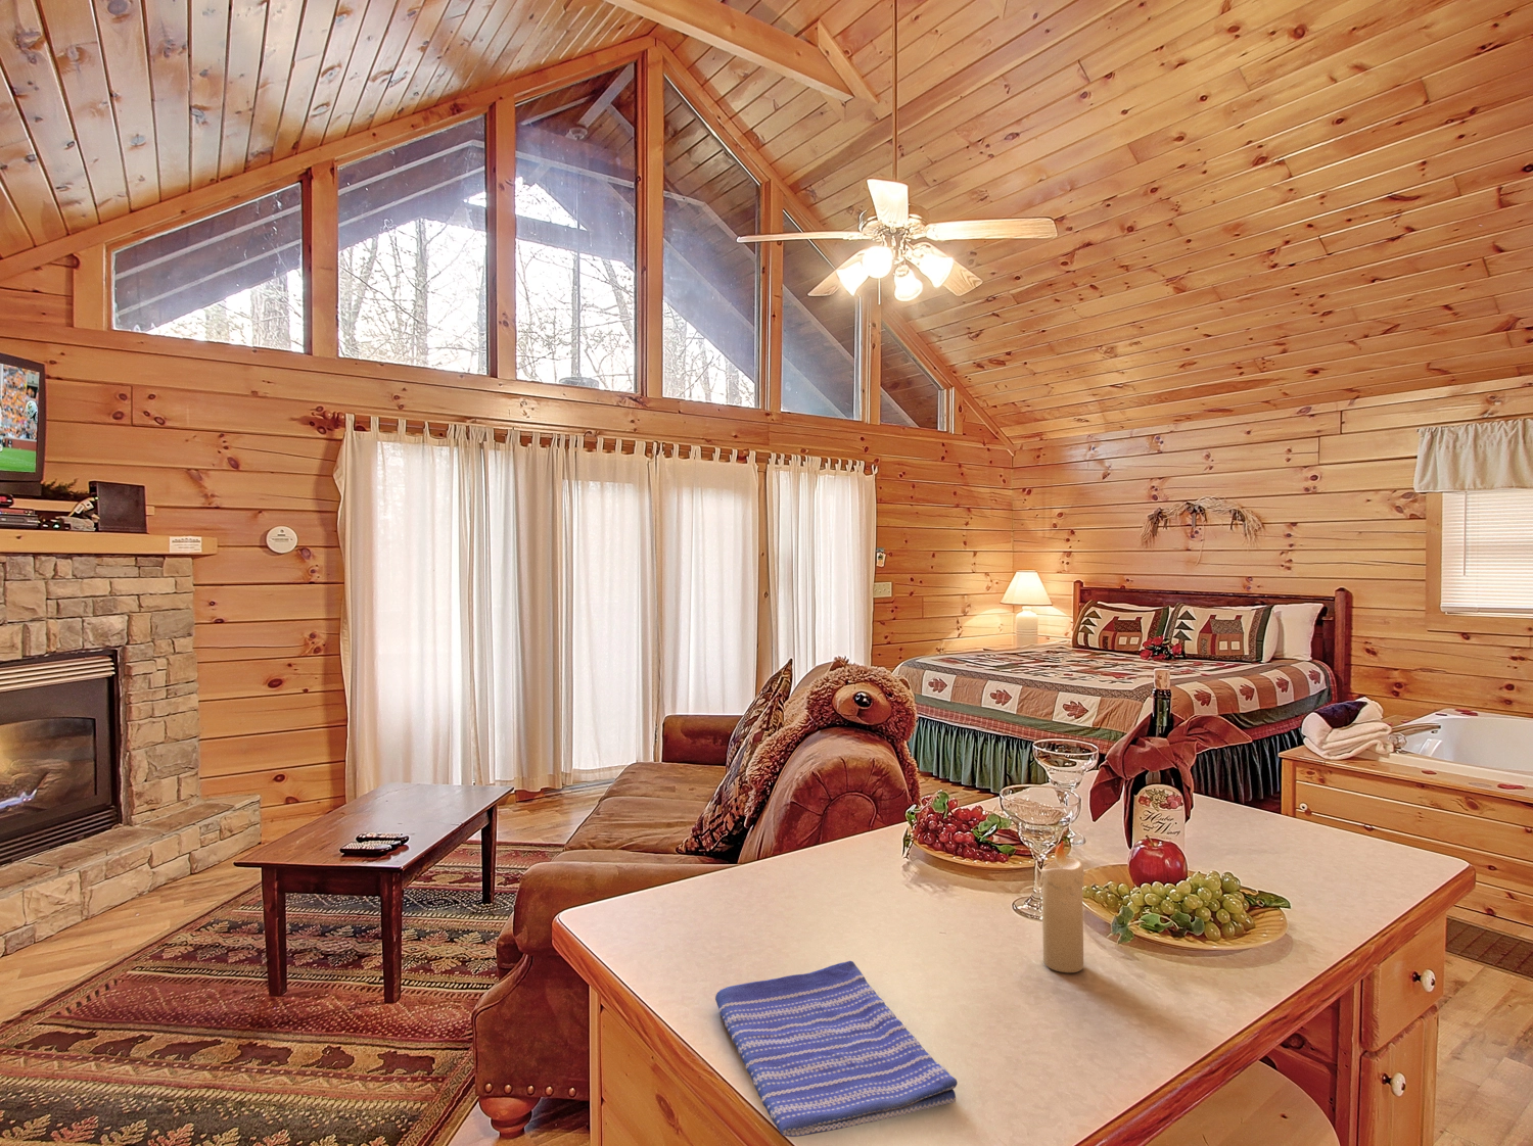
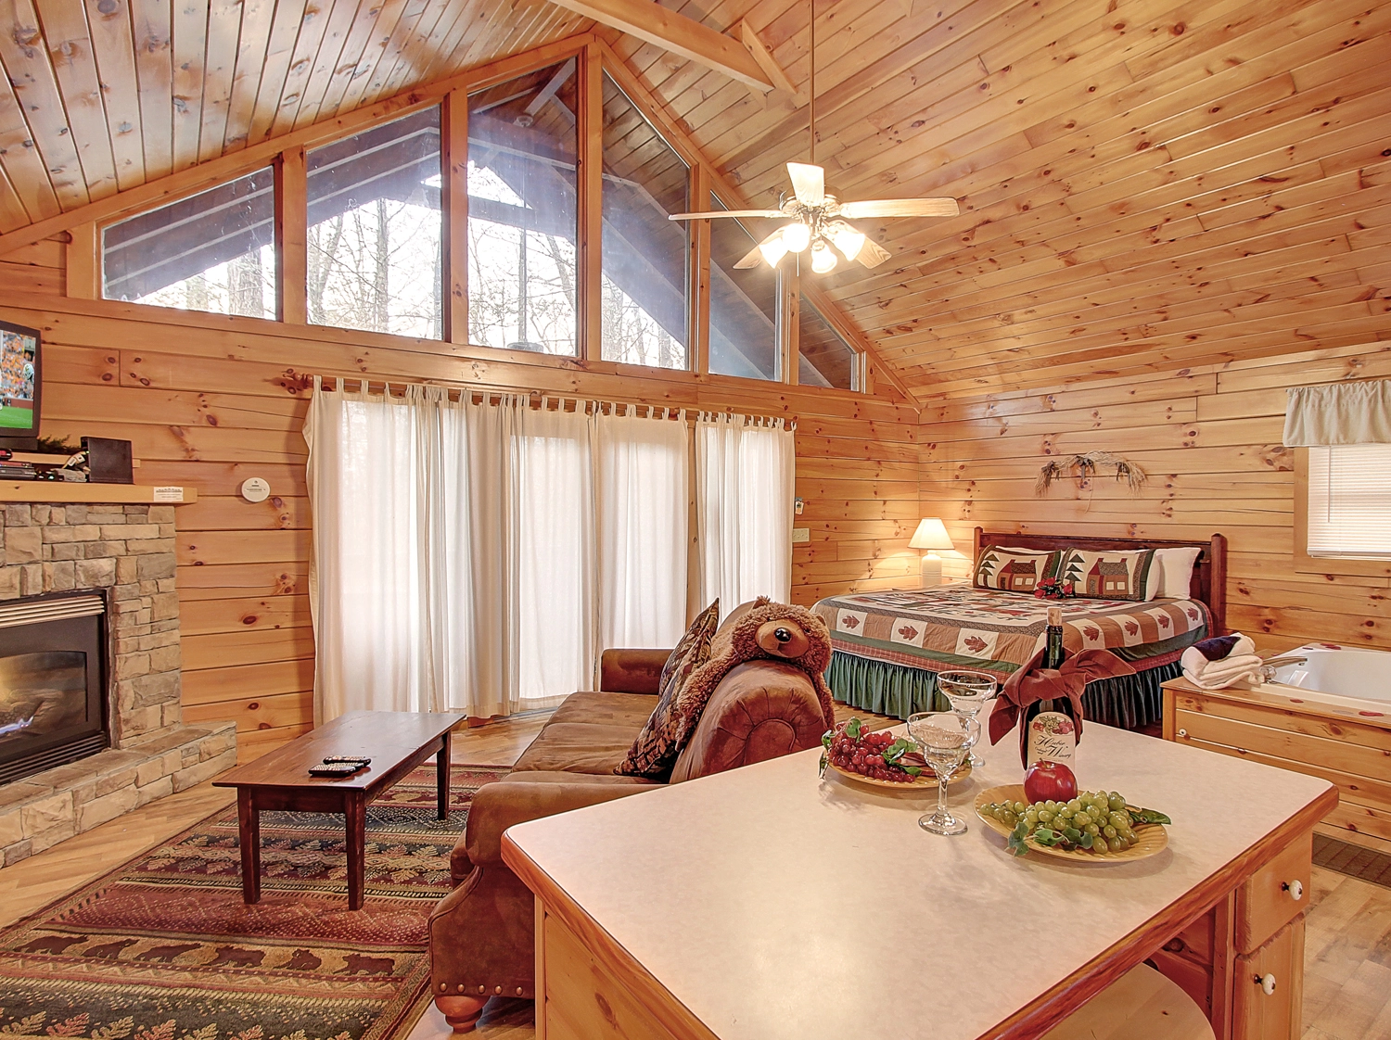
- dish towel (824, 1035)
- candle (1062, 902)
